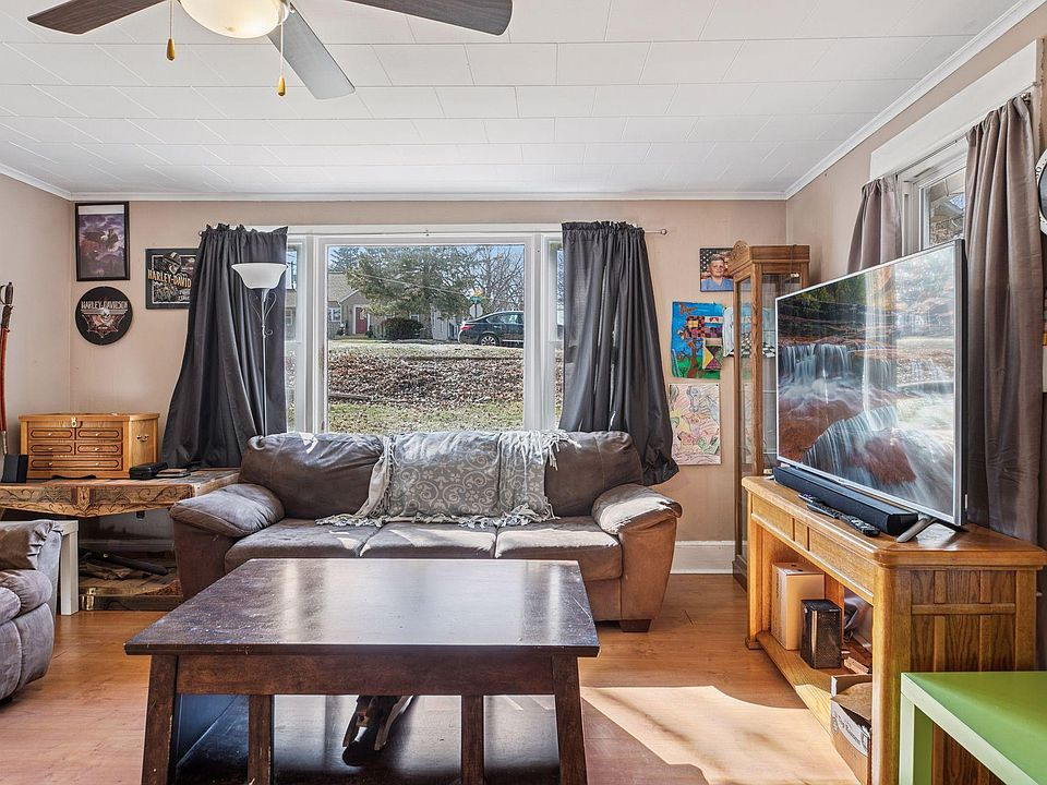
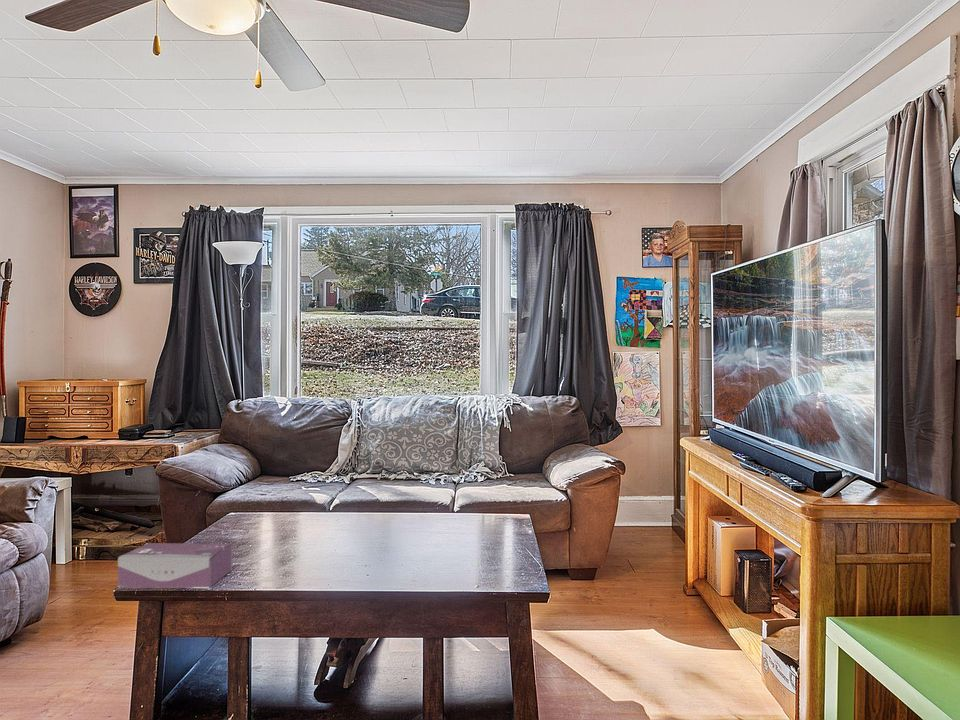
+ tissue box (177, 563)
